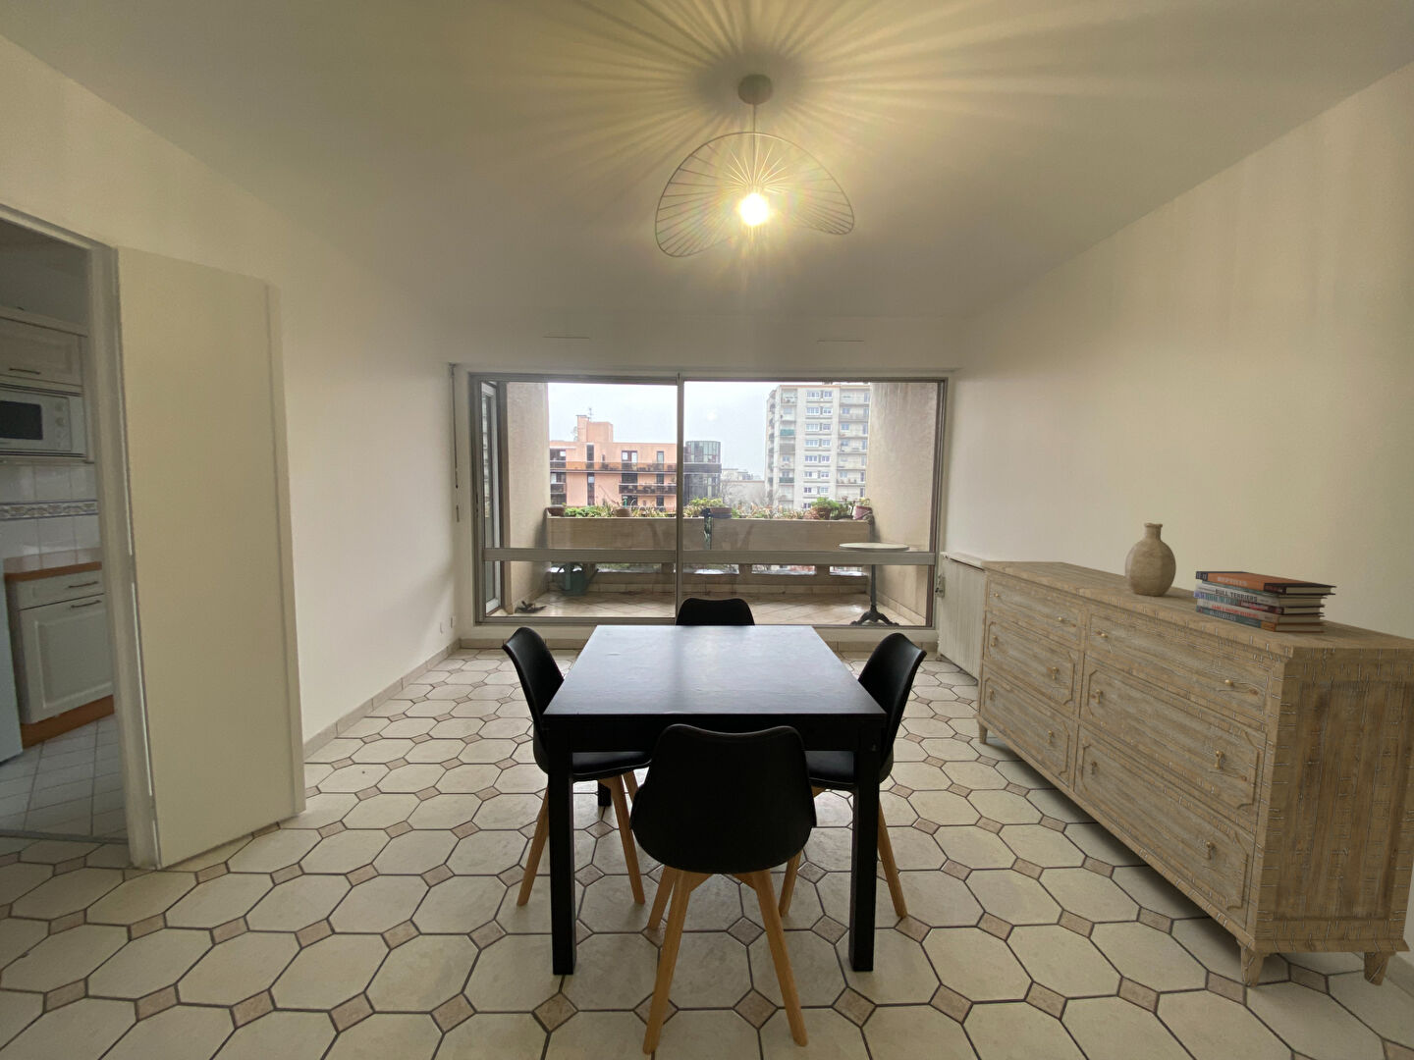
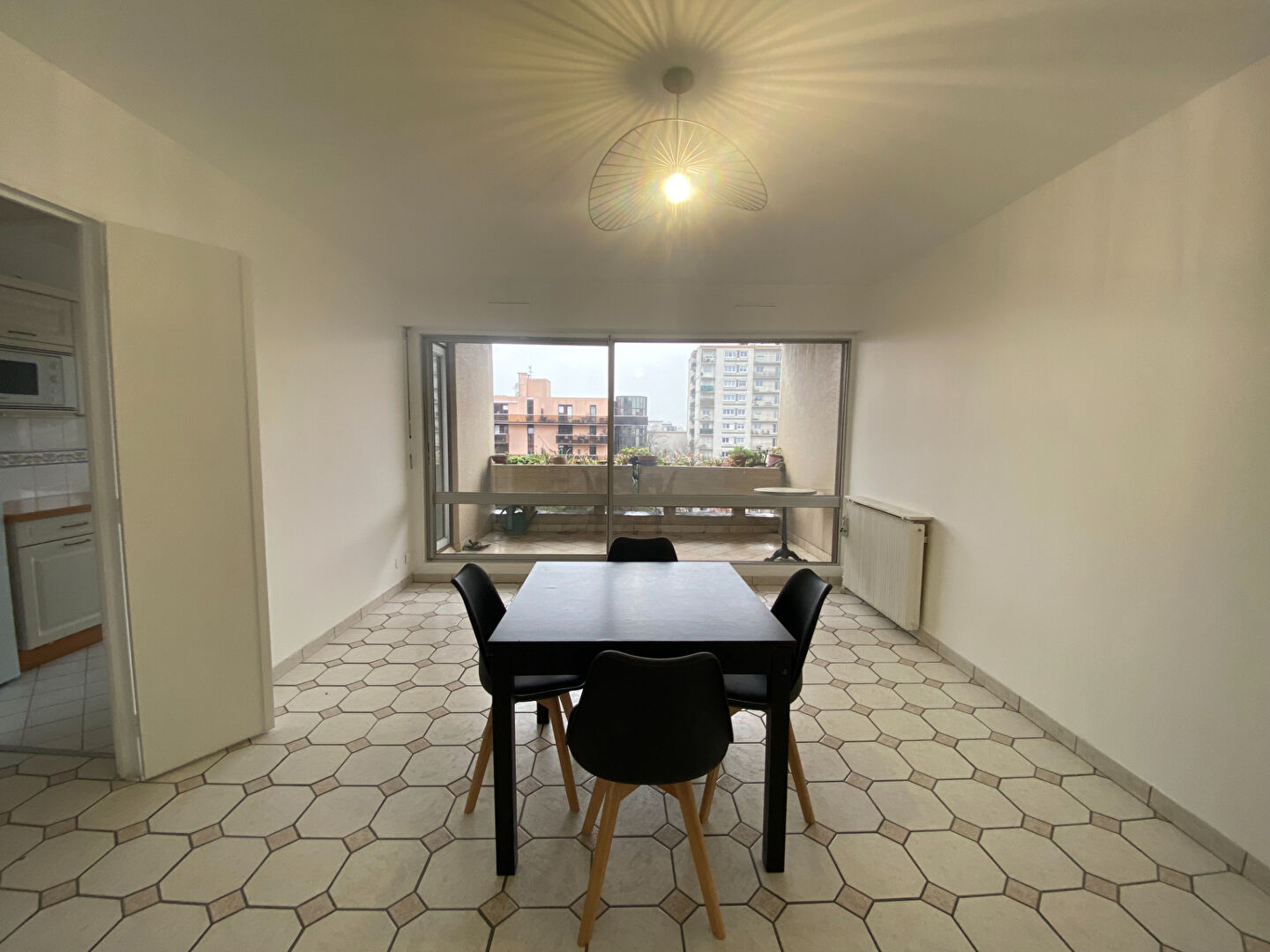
- decorative vase (1150, 558)
- dresser (1127, 708)
- book stack (1257, 599)
